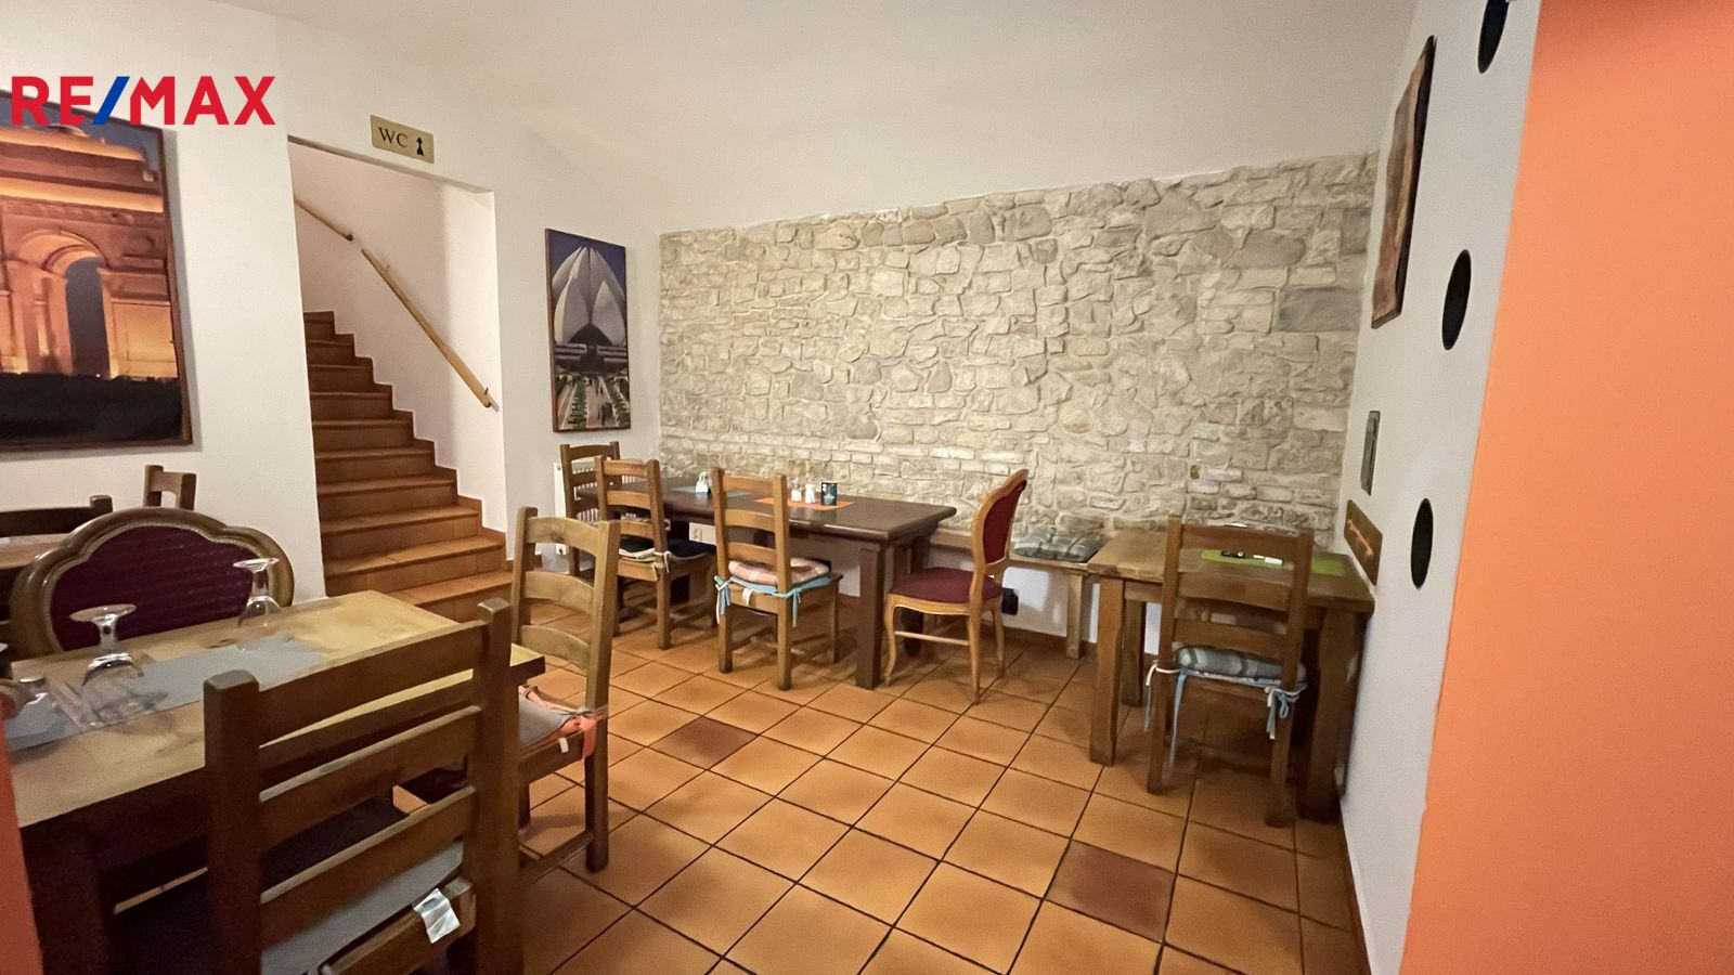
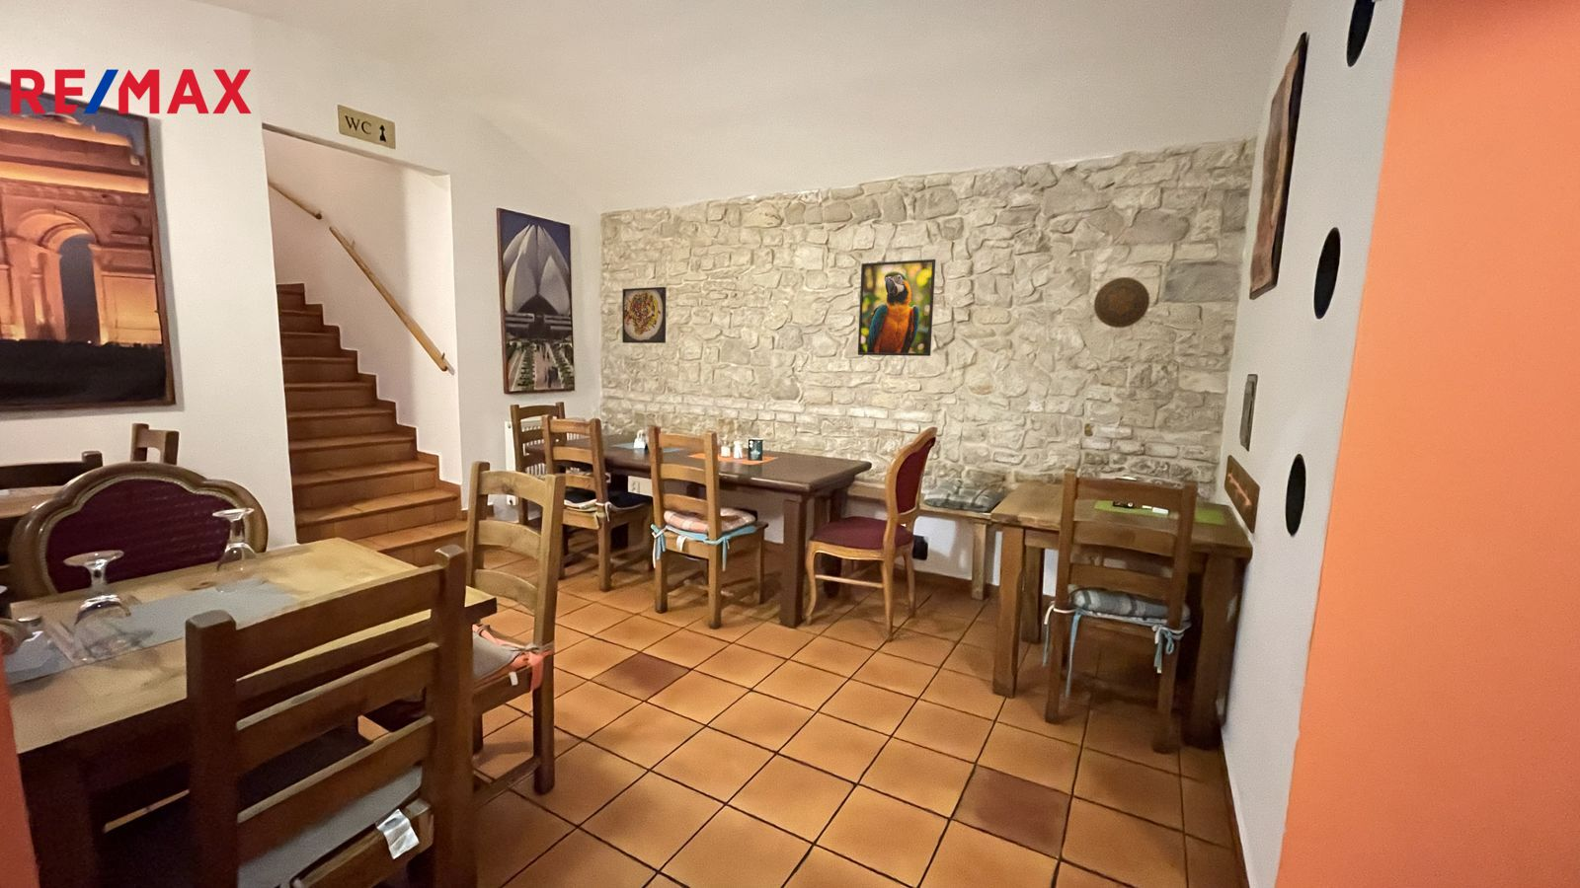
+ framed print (894, 309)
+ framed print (642, 314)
+ decorative plate (1121, 301)
